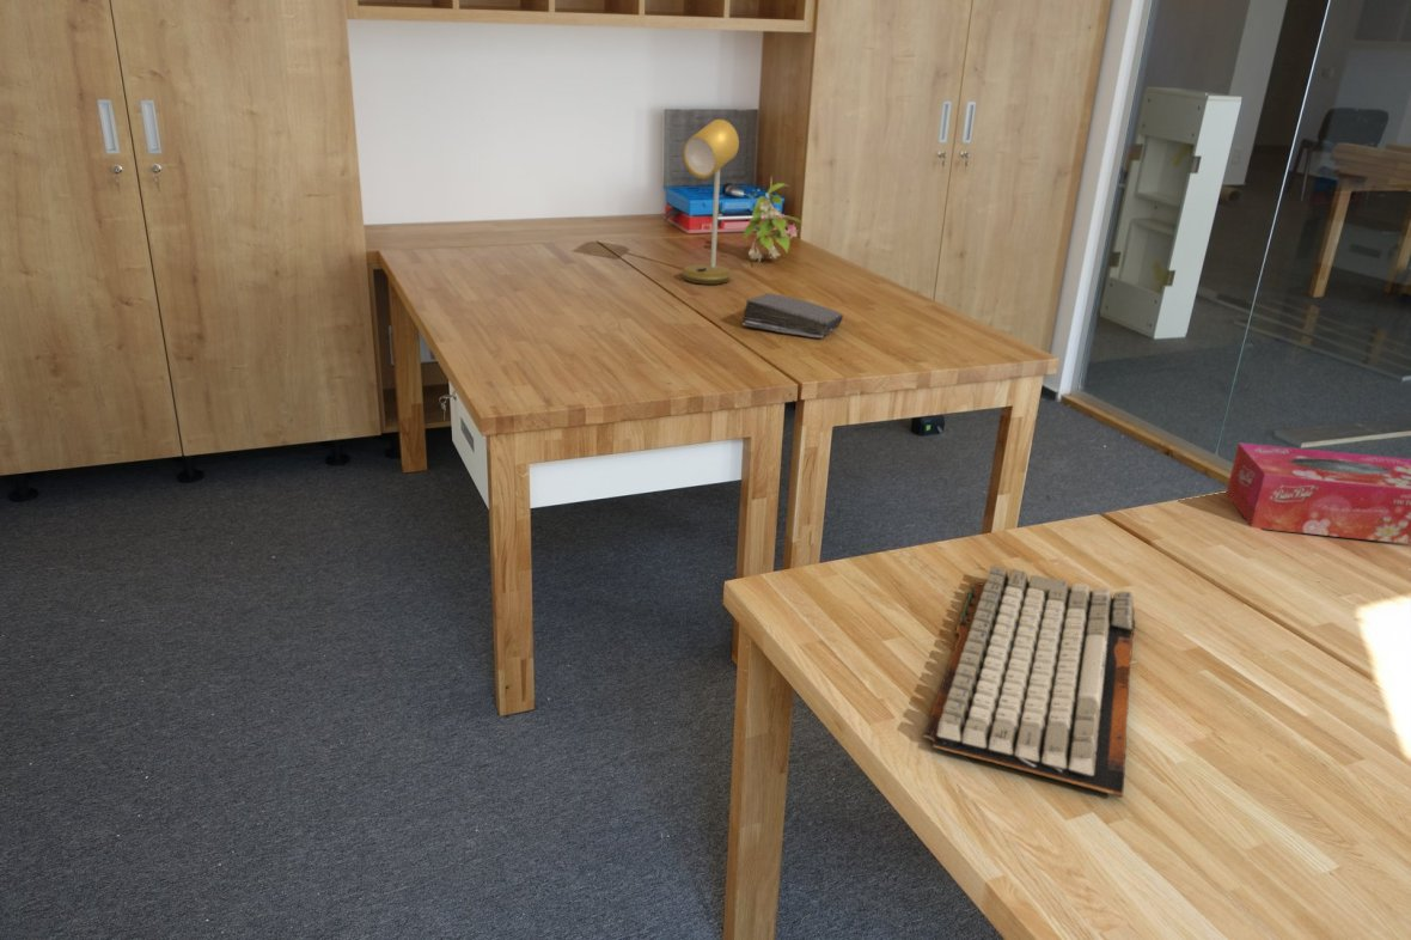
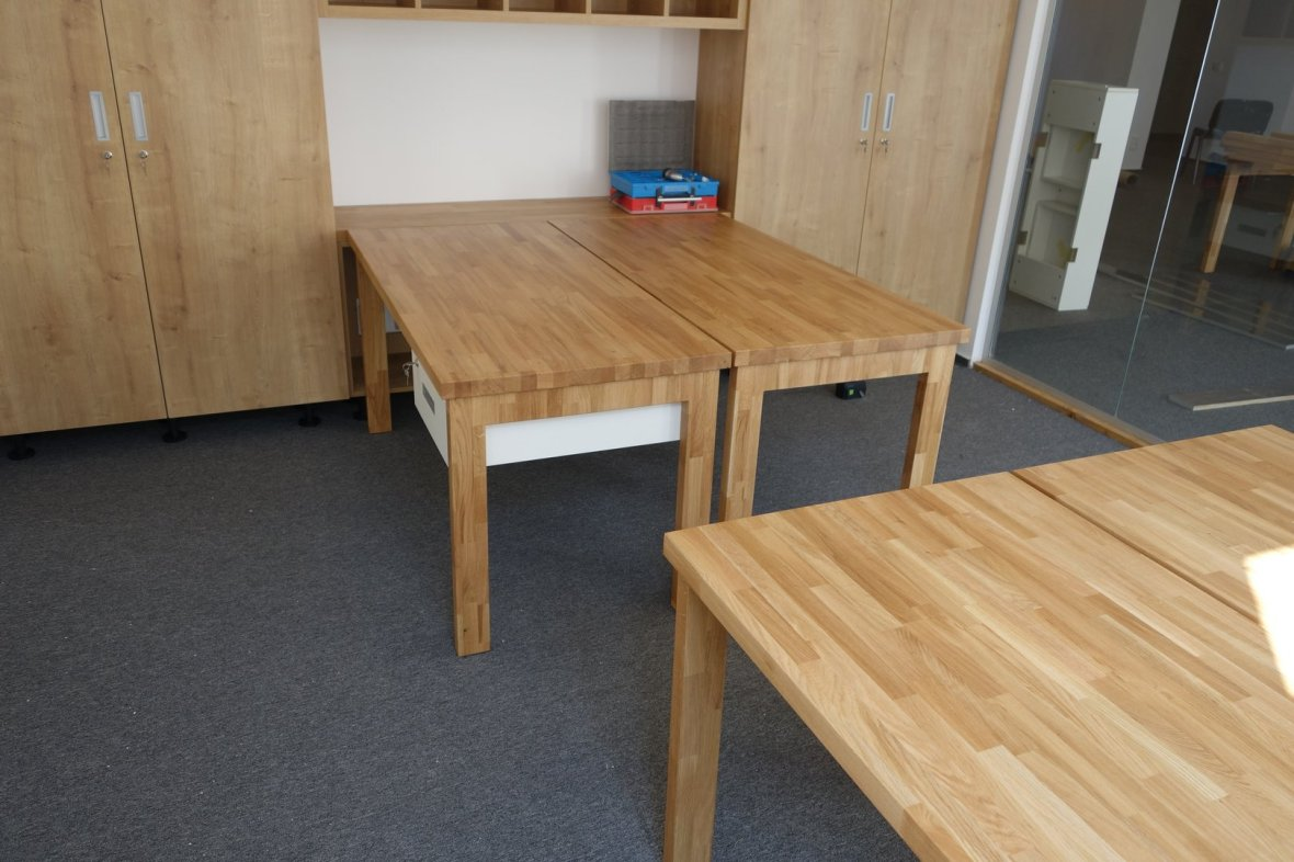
- keyboard (1046, 660)
- plant (770, 220)
- desk lamp (714, 201)
- book (793, 313)
- tissue box (1332, 493)
